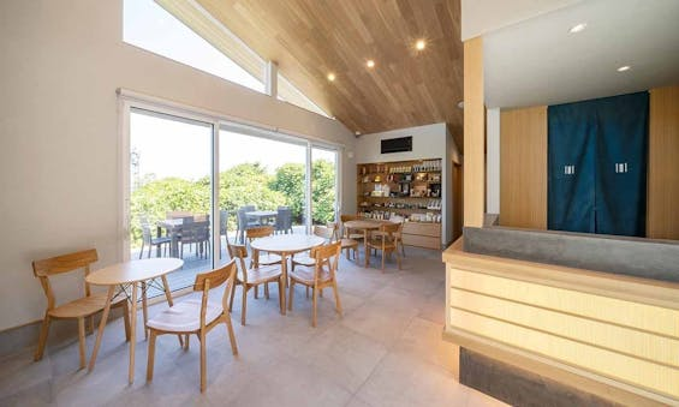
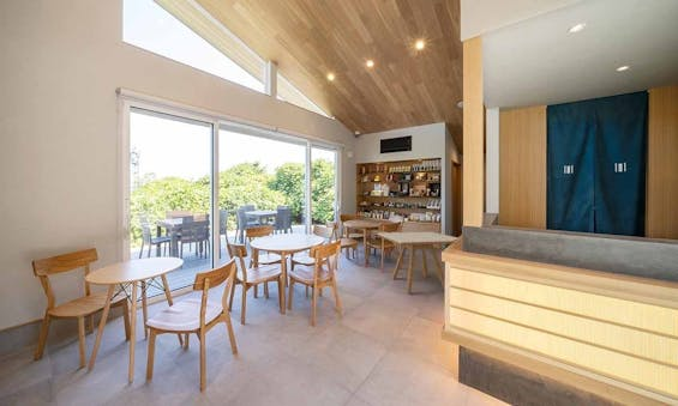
+ dining table (414, 260)
